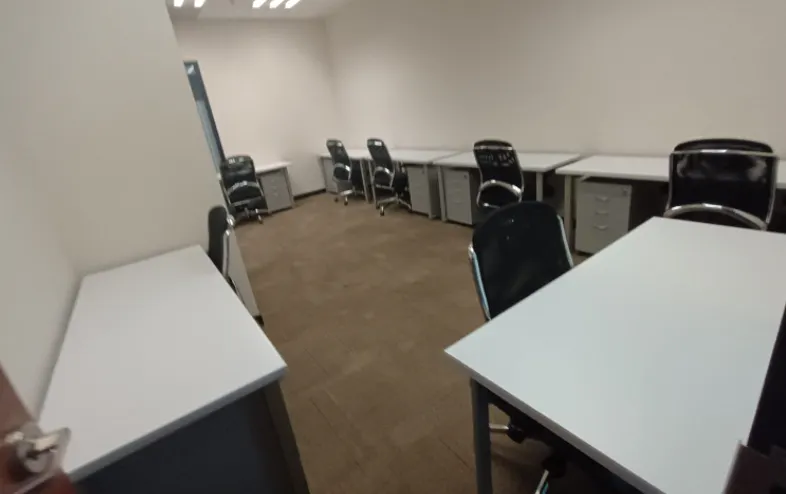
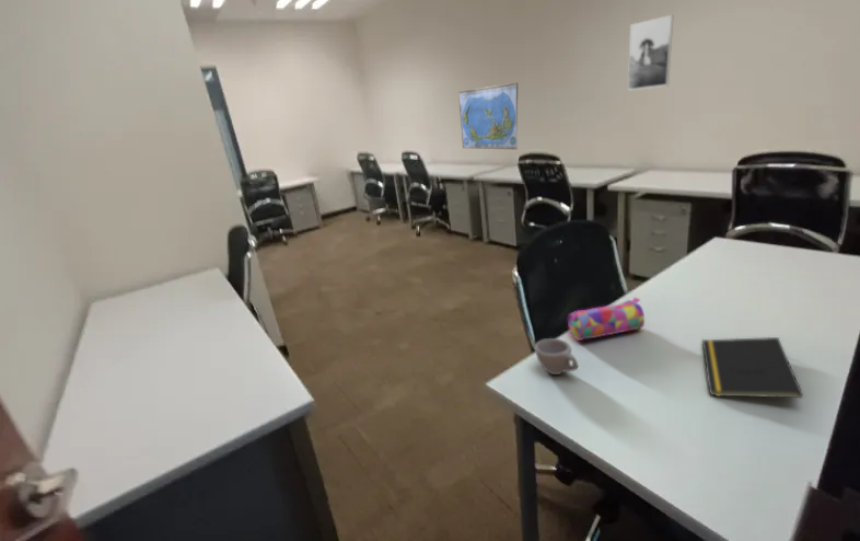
+ world map (487, 118)
+ cup (558, 359)
+ notepad (745, 365)
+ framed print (649, 55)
+ pencil case (605, 319)
